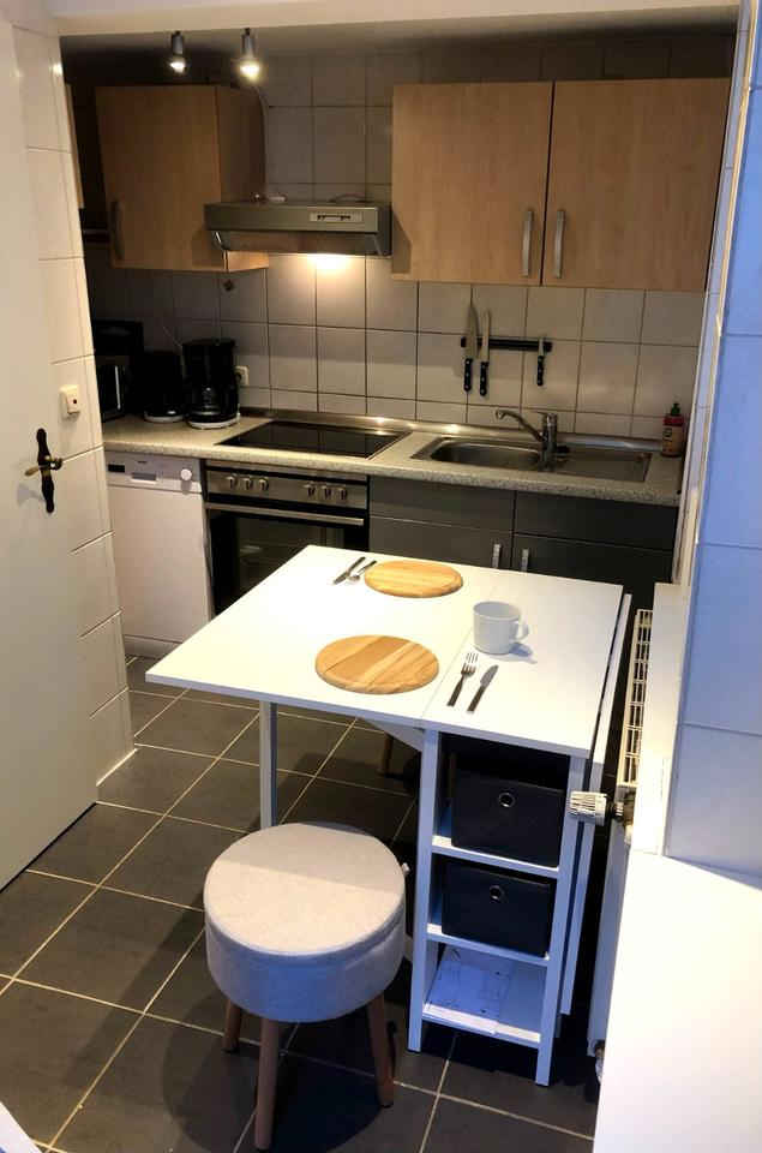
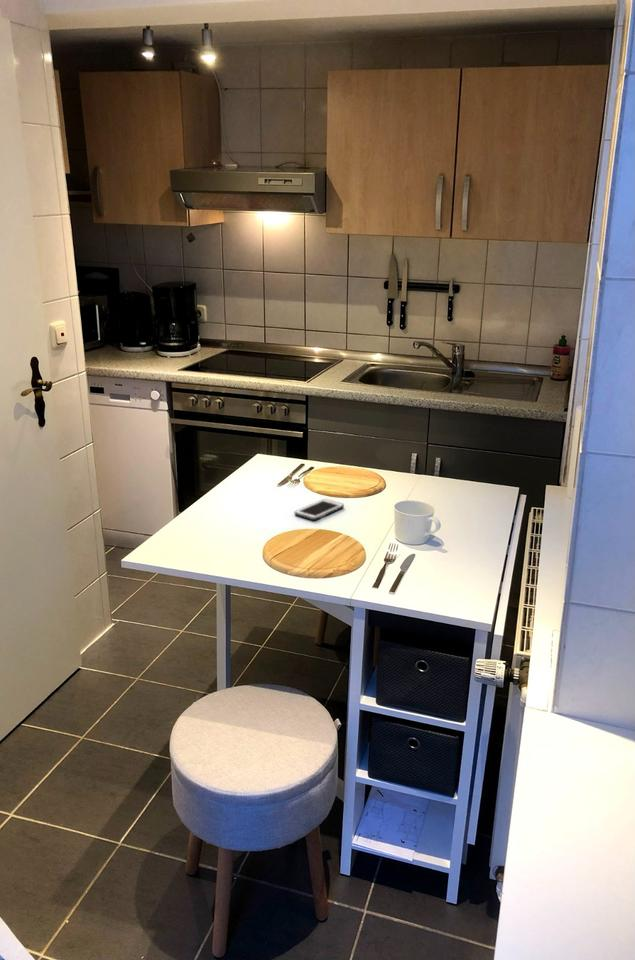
+ cell phone (319, 509)
